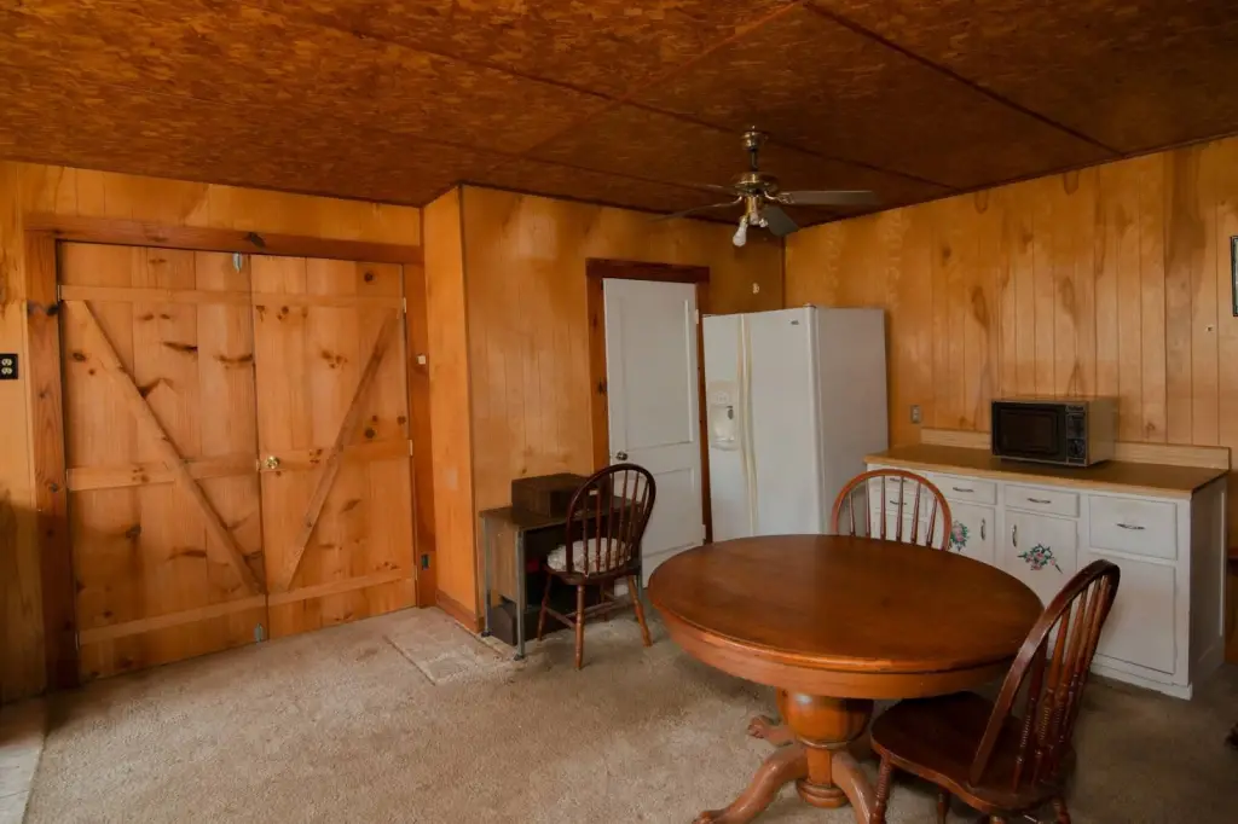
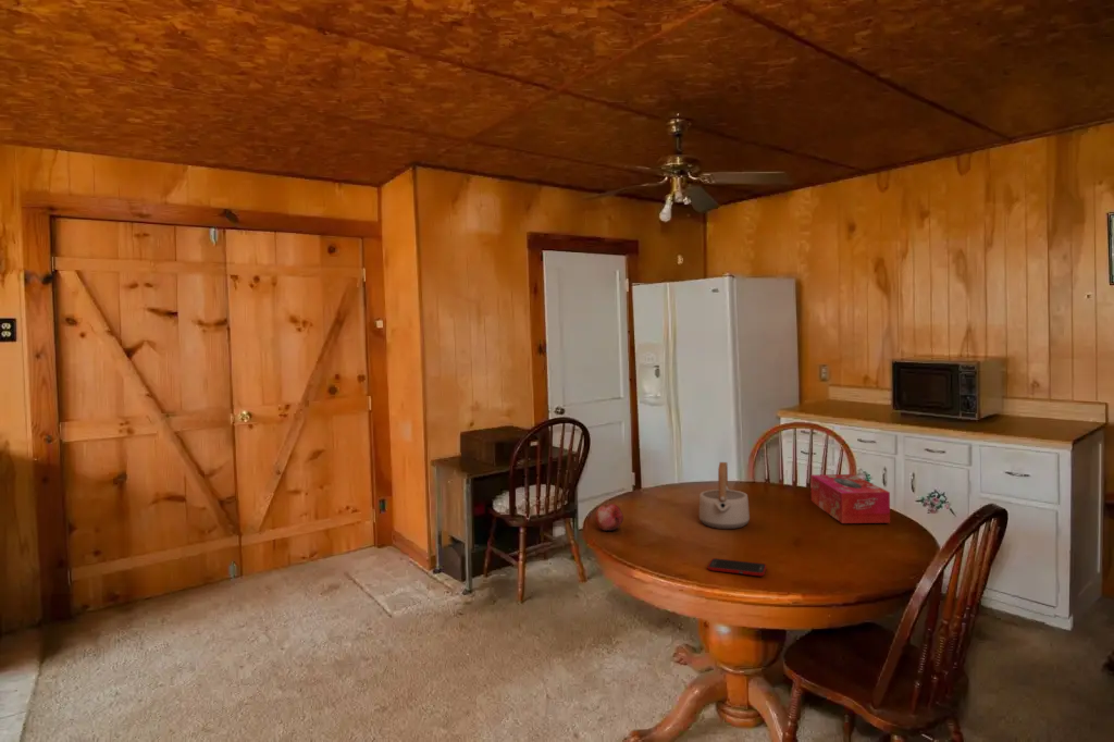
+ tissue box (847, 497)
+ cell phone (737, 567)
+ teapot (722, 495)
+ fruit (609, 514)
